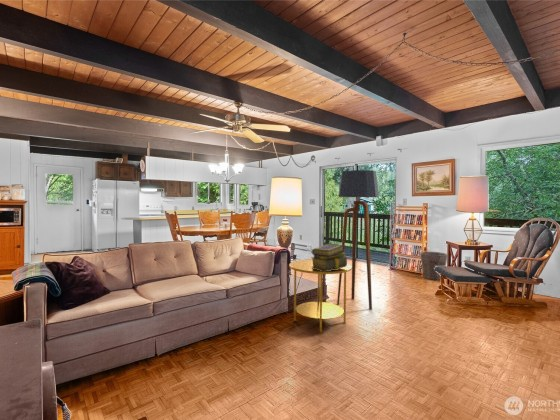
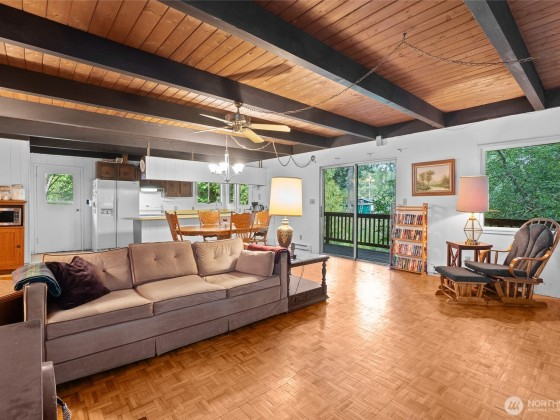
- waste bin (433, 265)
- floor lamp (355, 238)
- side table (319, 293)
- stack of books (328, 256)
